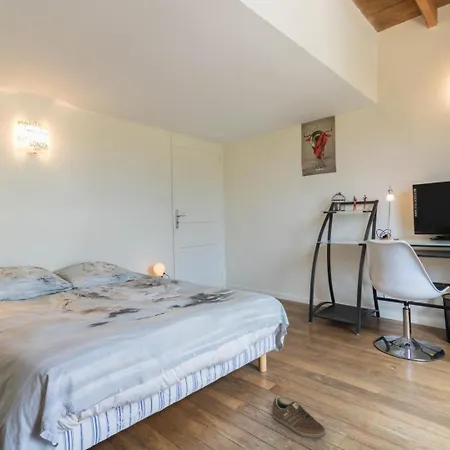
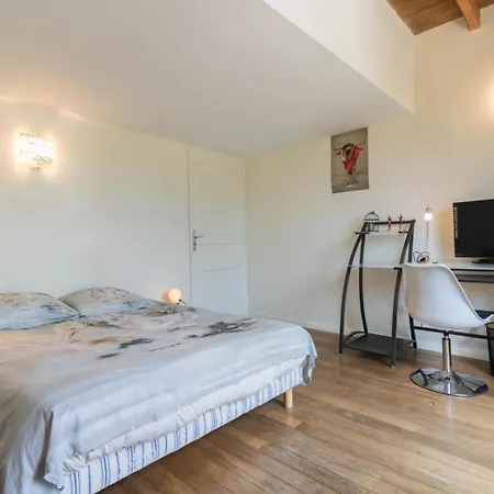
- sneaker (296, 415)
